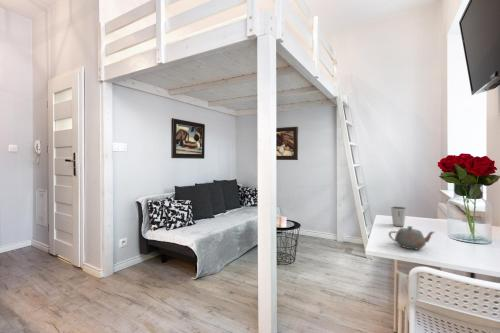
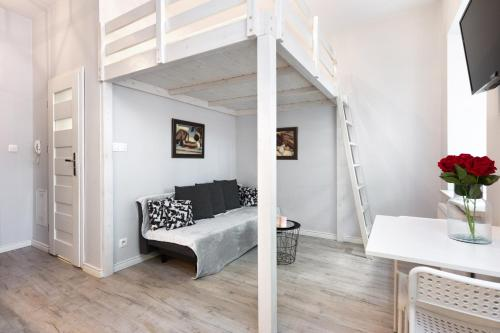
- teapot (411, 236)
- dixie cup (398, 216)
